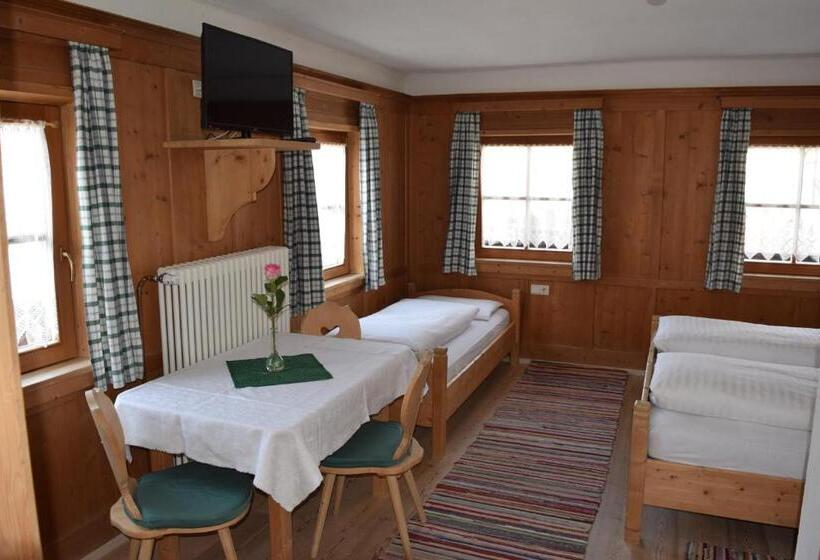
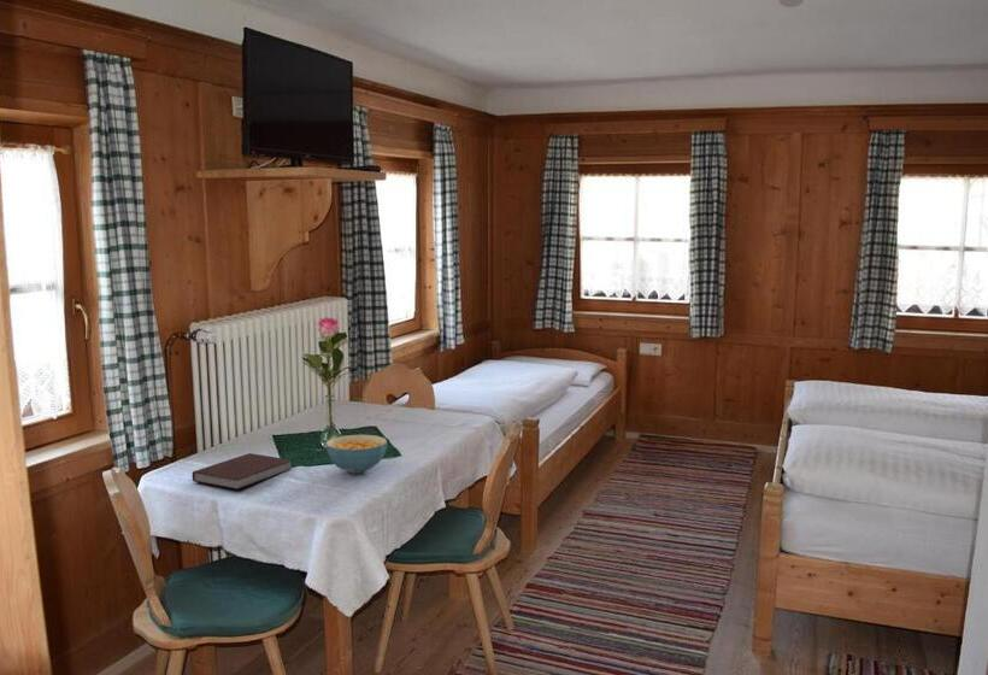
+ cereal bowl (357, 456)
+ notebook (243, 470)
